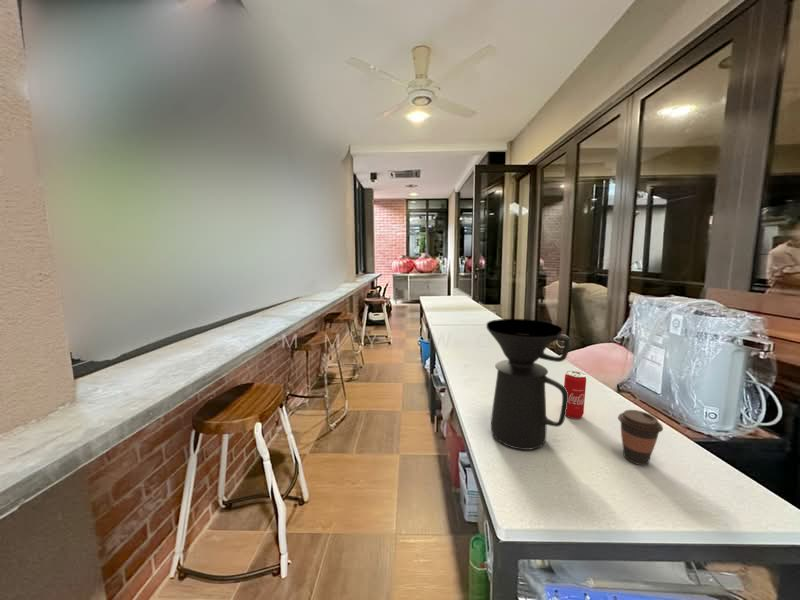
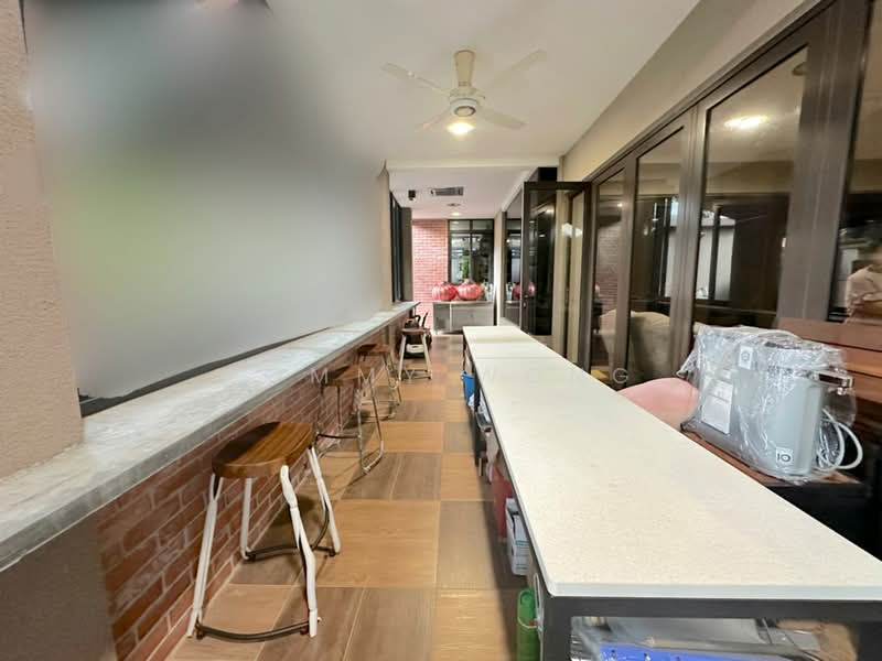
- coffee cup (638, 437)
- coffee maker (520, 382)
- beverage can (574, 394)
